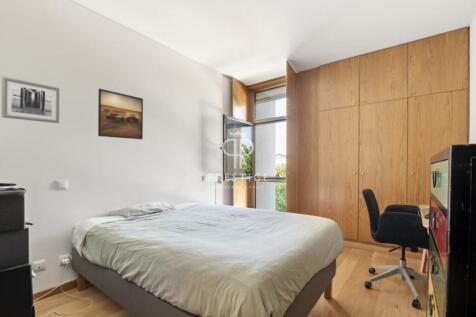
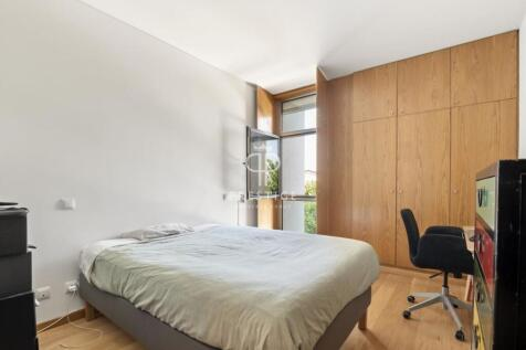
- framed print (122, 115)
- wall art (32, 101)
